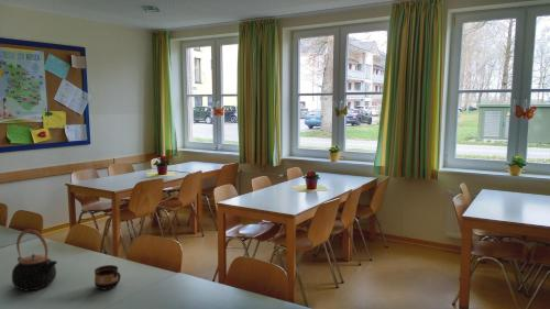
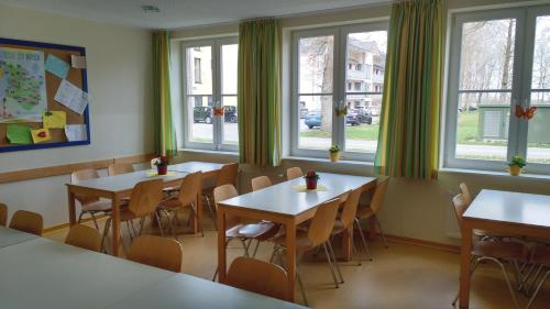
- cup (107, 278)
- teapot (36, 257)
